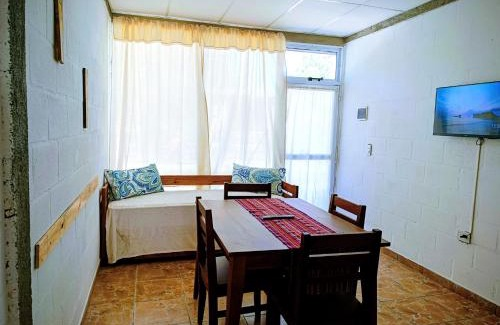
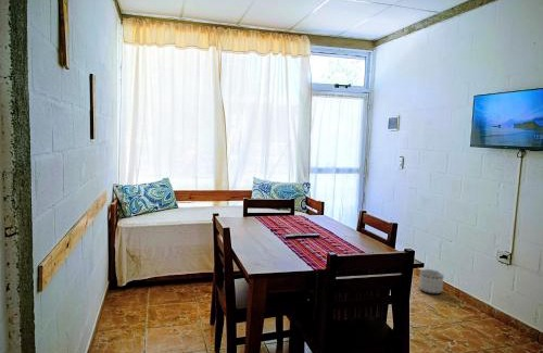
+ planter (430, 281)
